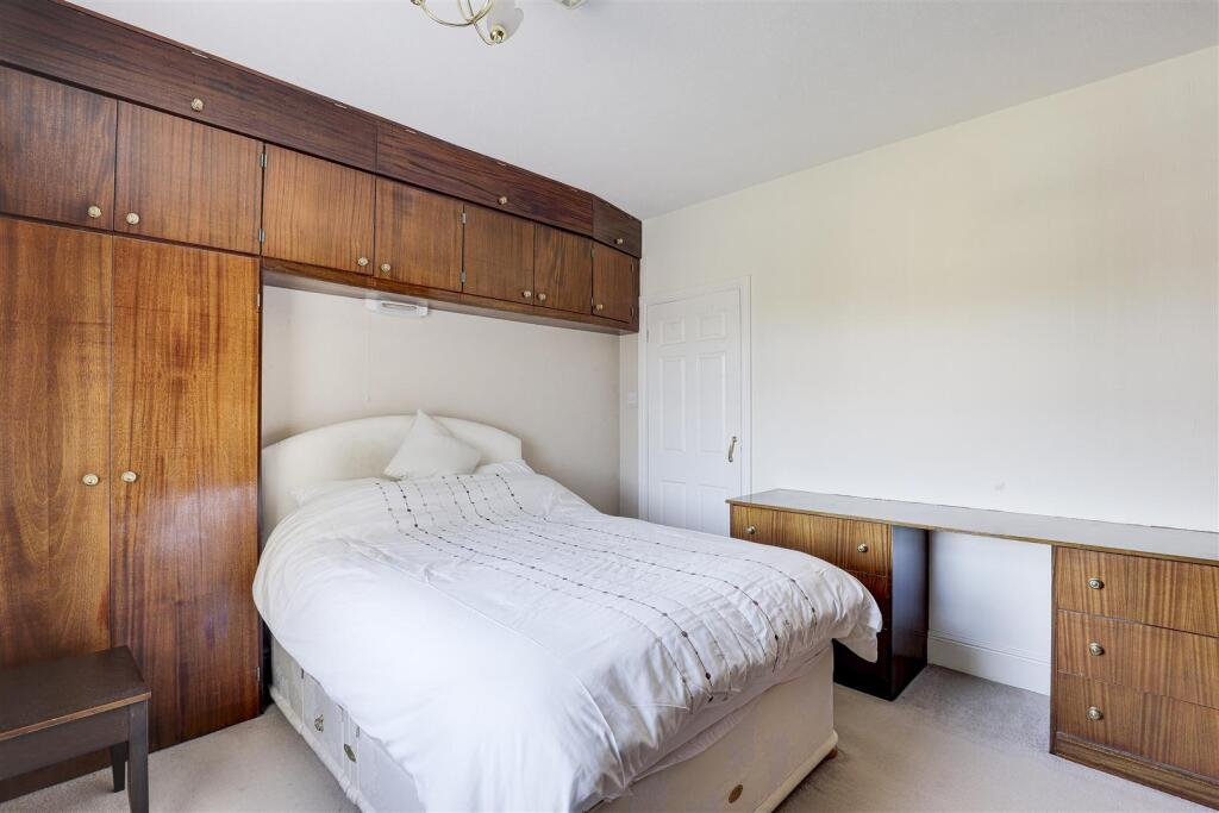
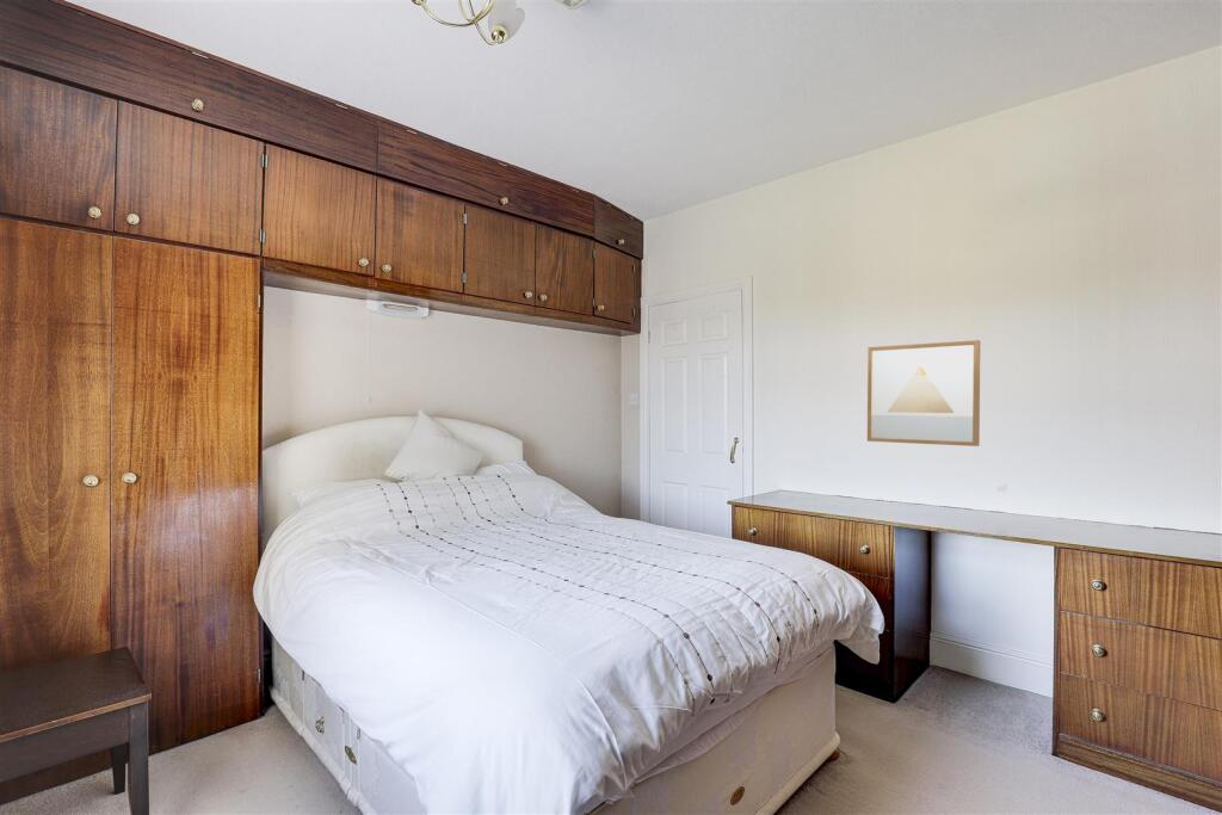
+ wall art (920, 394)
